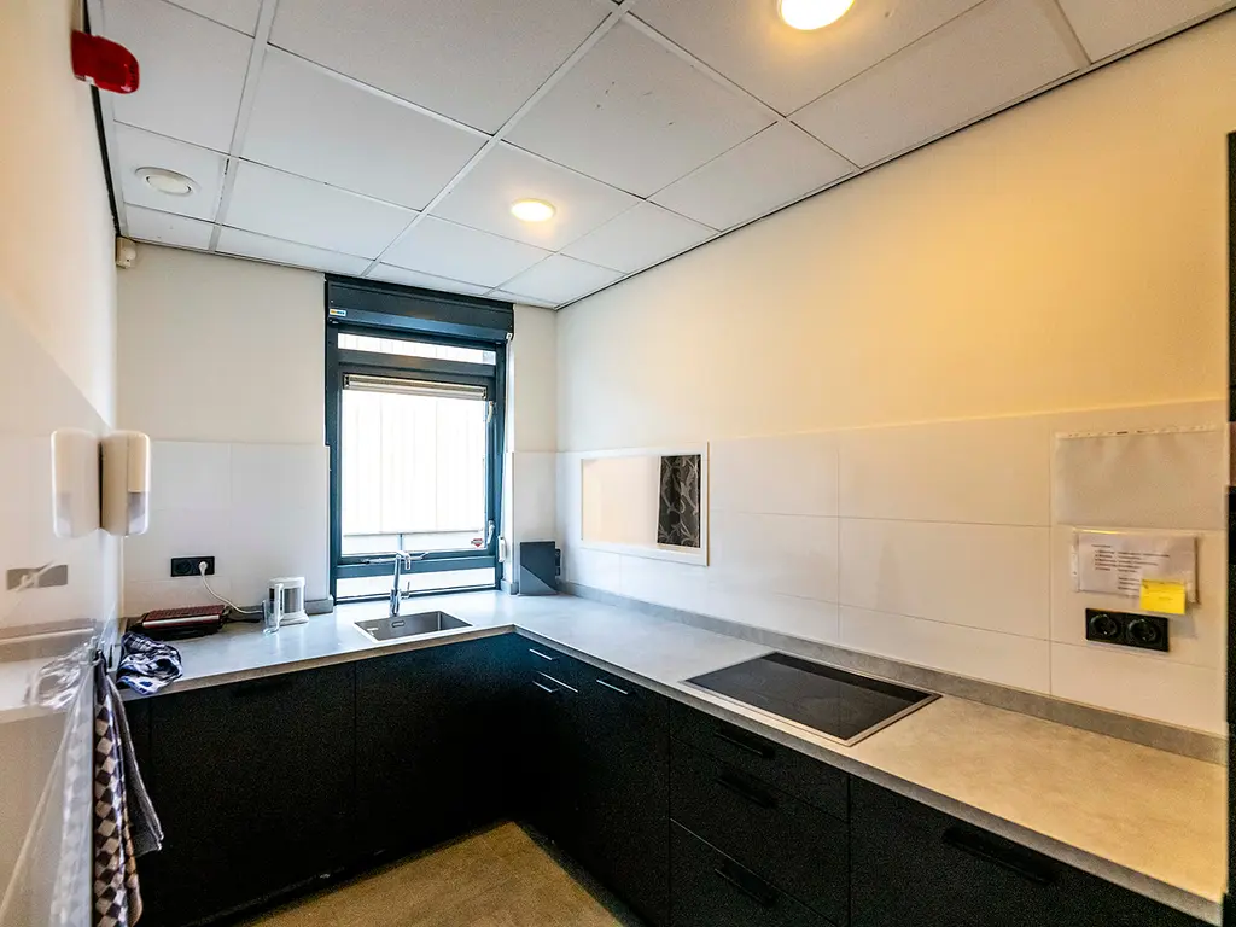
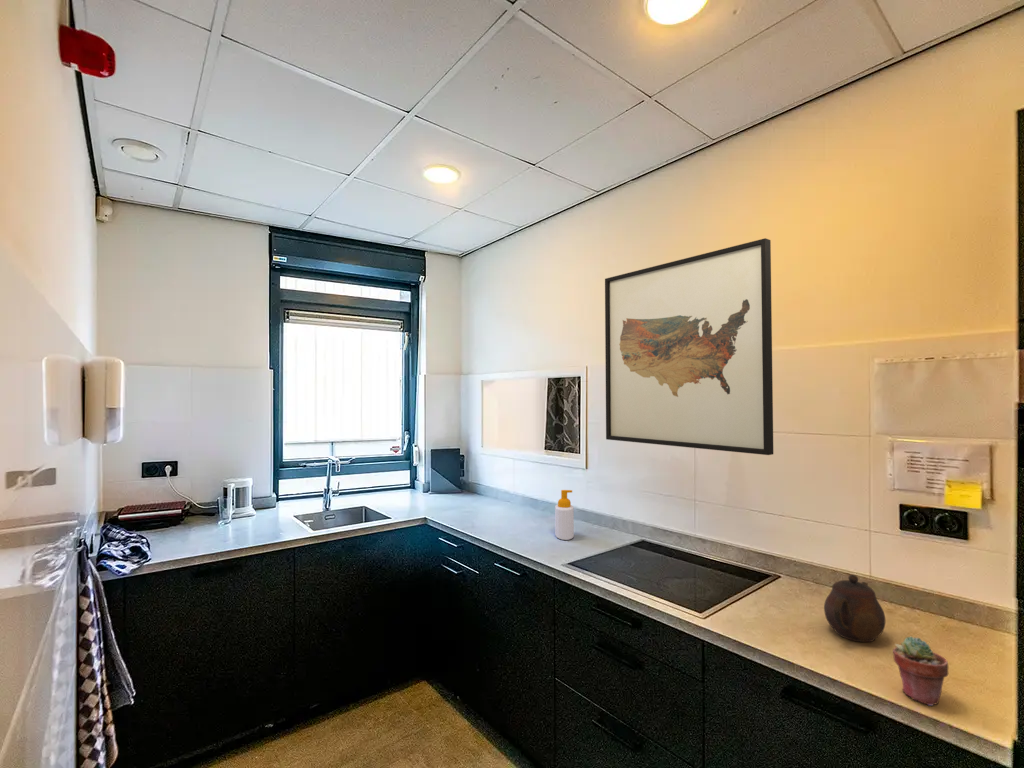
+ soap bottle (564, 513)
+ wall art (676, 353)
+ teapot (852, 605)
+ potted succulent (919, 667)
